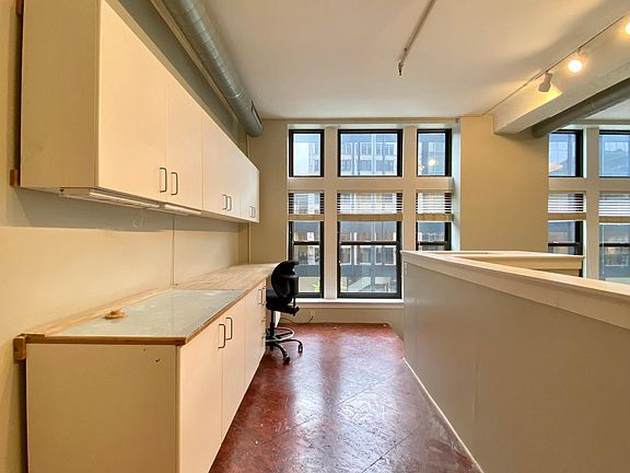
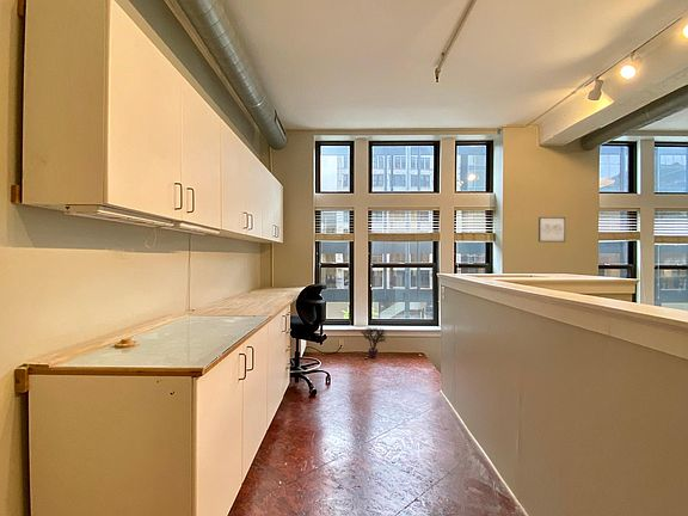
+ wall art (551, 229)
+ potted plant (373, 342)
